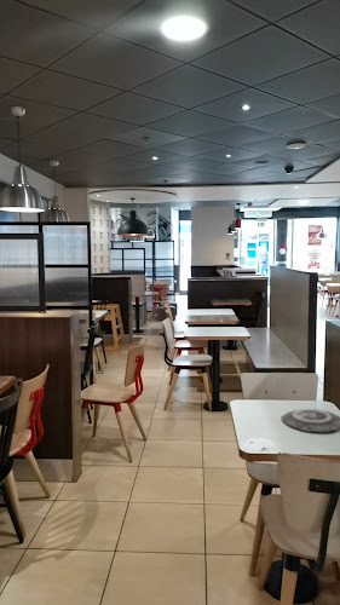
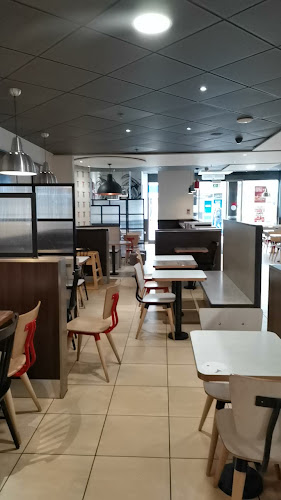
- plate (311, 417)
